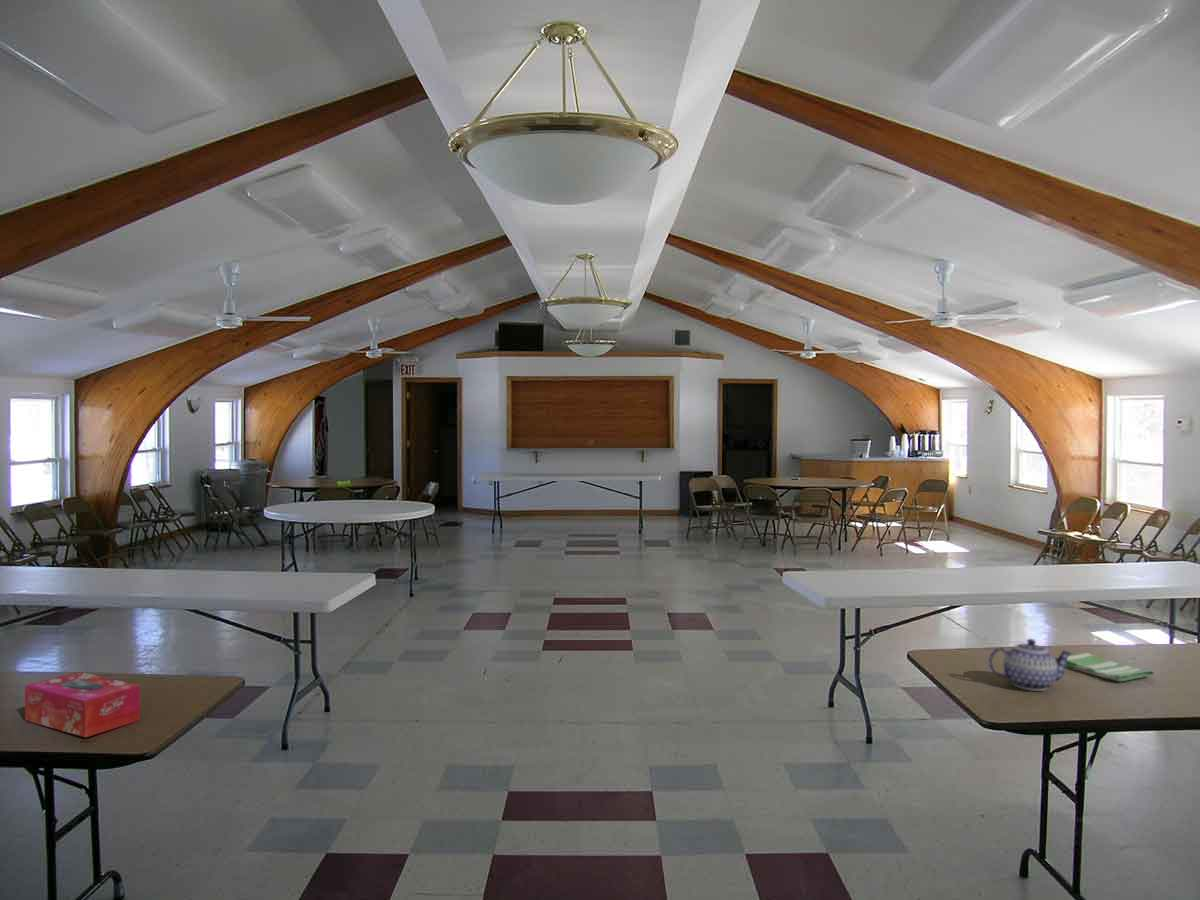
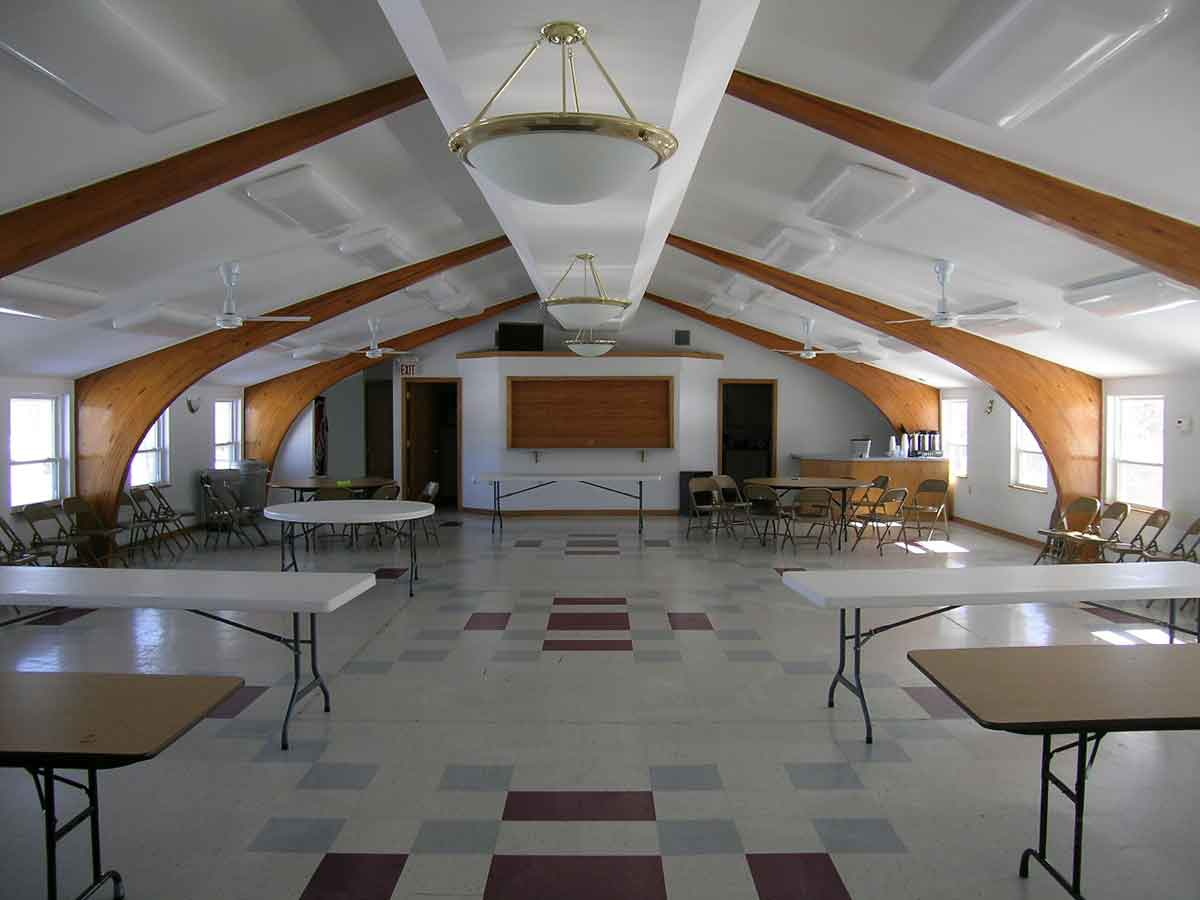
- teapot (1030, 662)
- dish towel (1101, 666)
- tissue box (82, 702)
